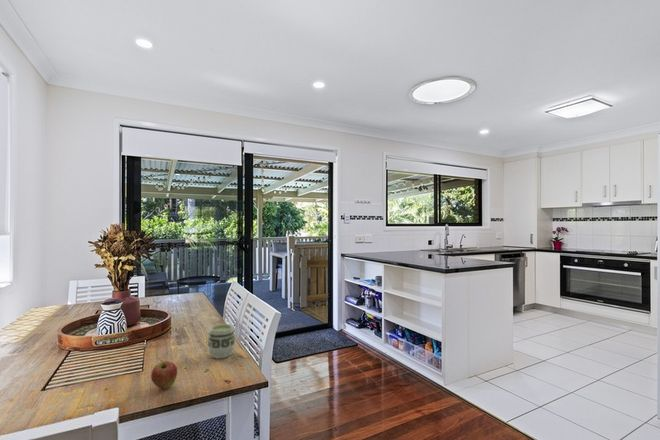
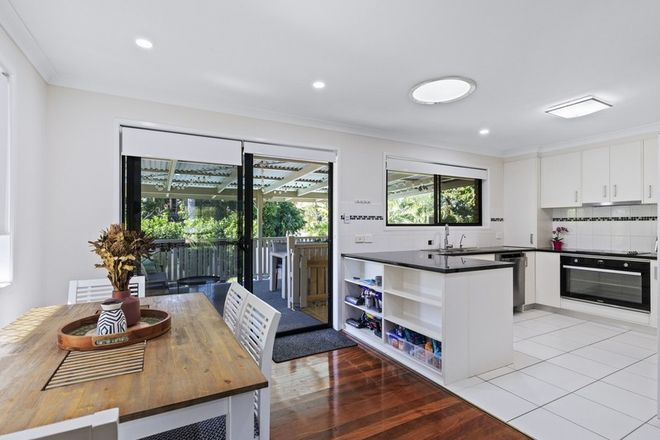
- cup (221, 340)
- fruit (164, 373)
